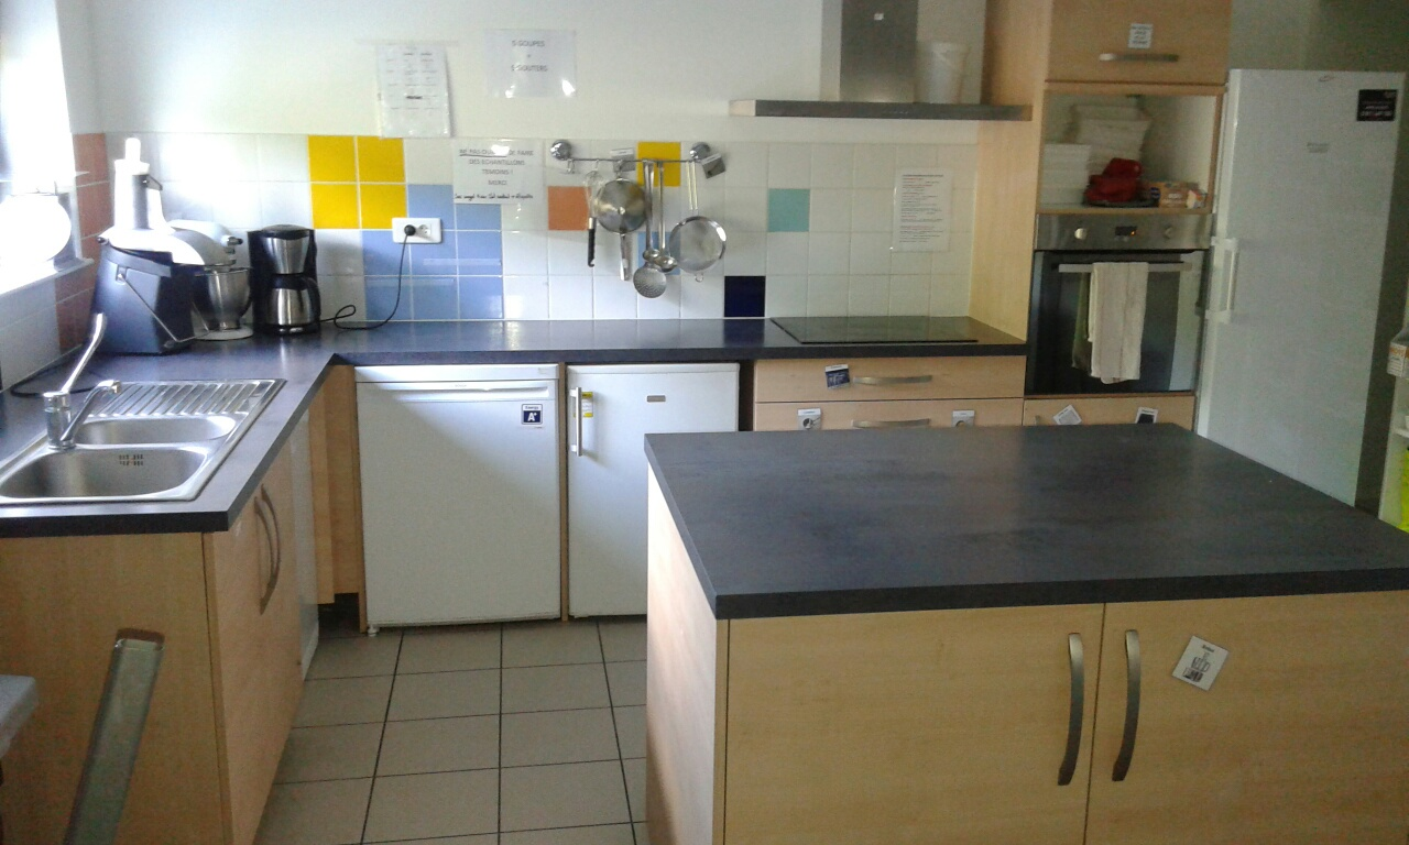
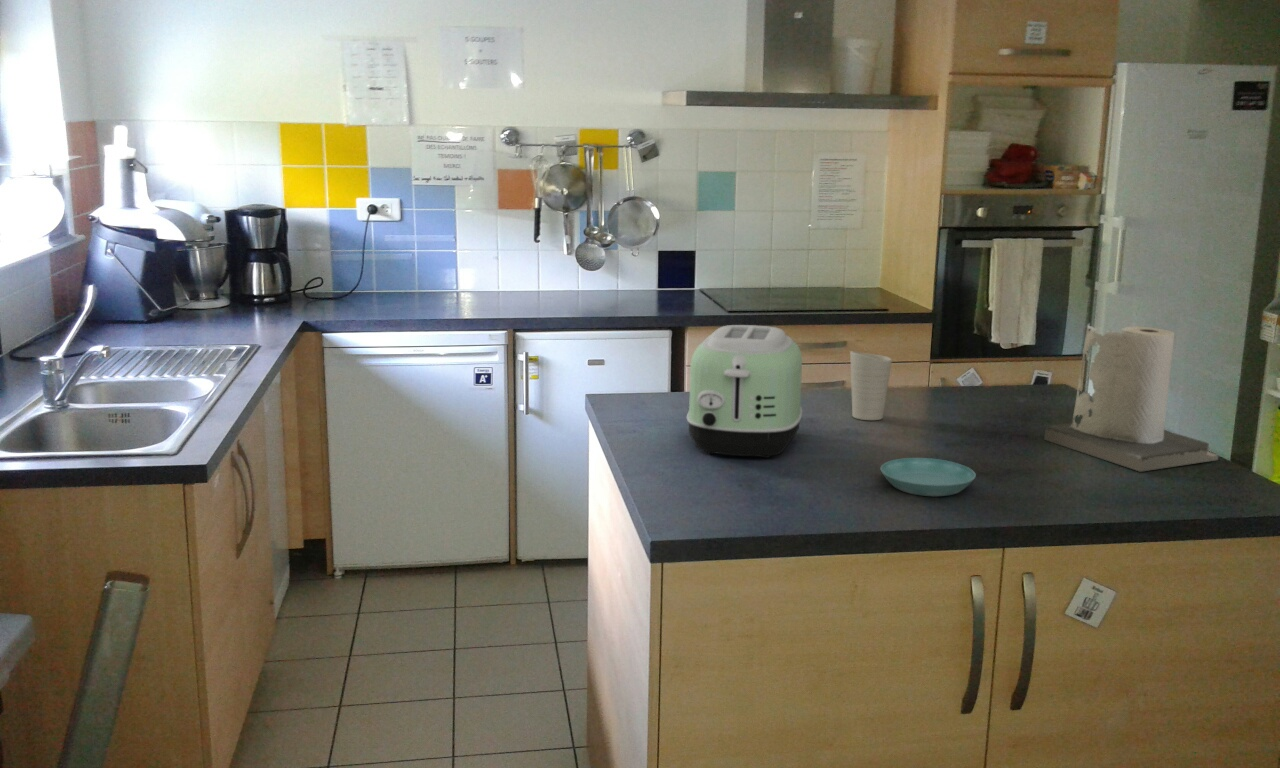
+ paper towel roll (1134, 390)
+ saucer (927, 478)
+ cup (869, 384)
+ toaster (745, 389)
